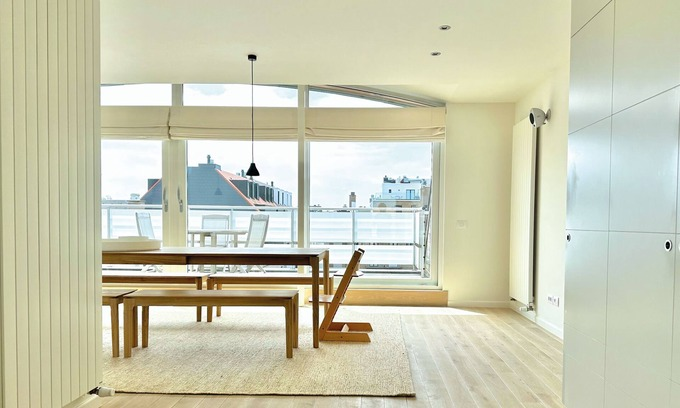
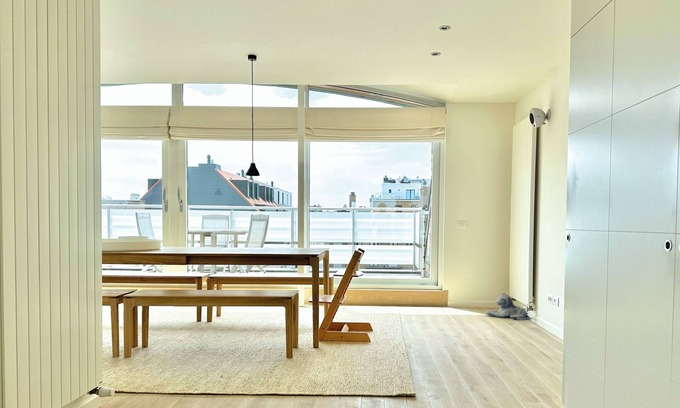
+ plush toy (507, 305)
